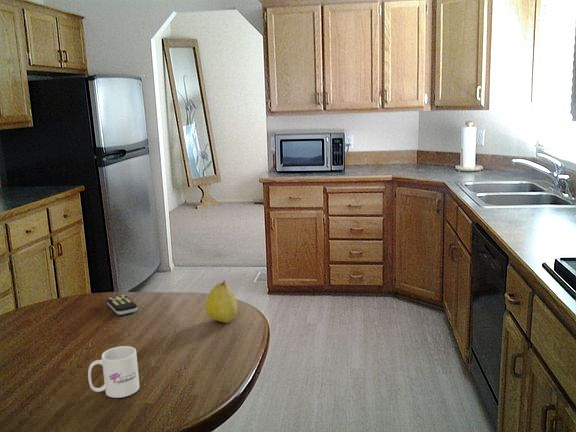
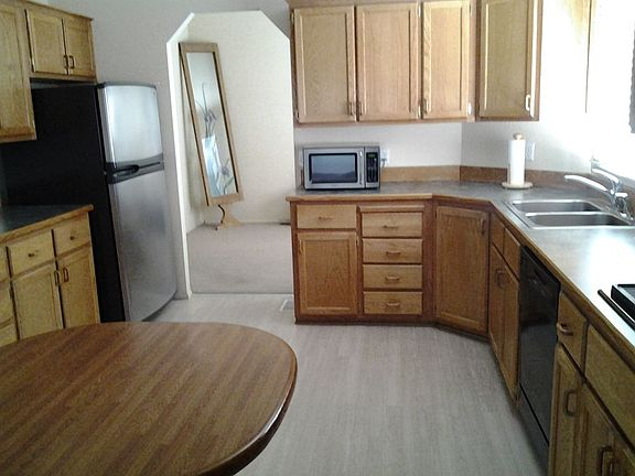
- fruit (221, 300)
- mug (113, 372)
- remote control (122, 304)
